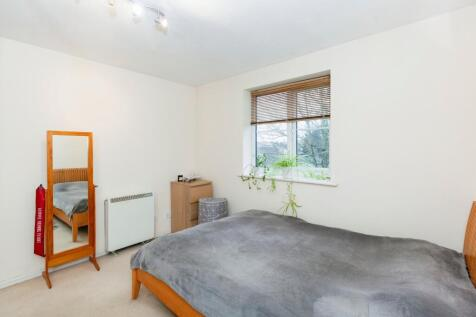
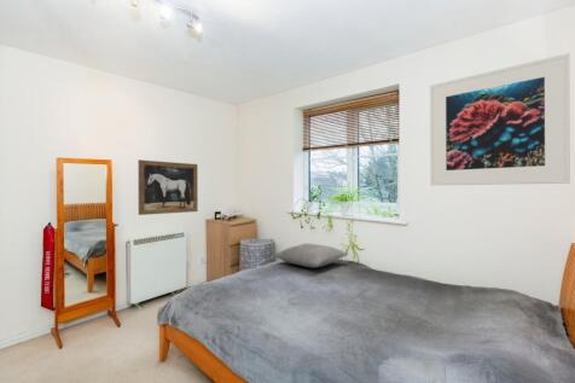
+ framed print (490, 128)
+ pillow (310, 255)
+ wall art (169, 187)
